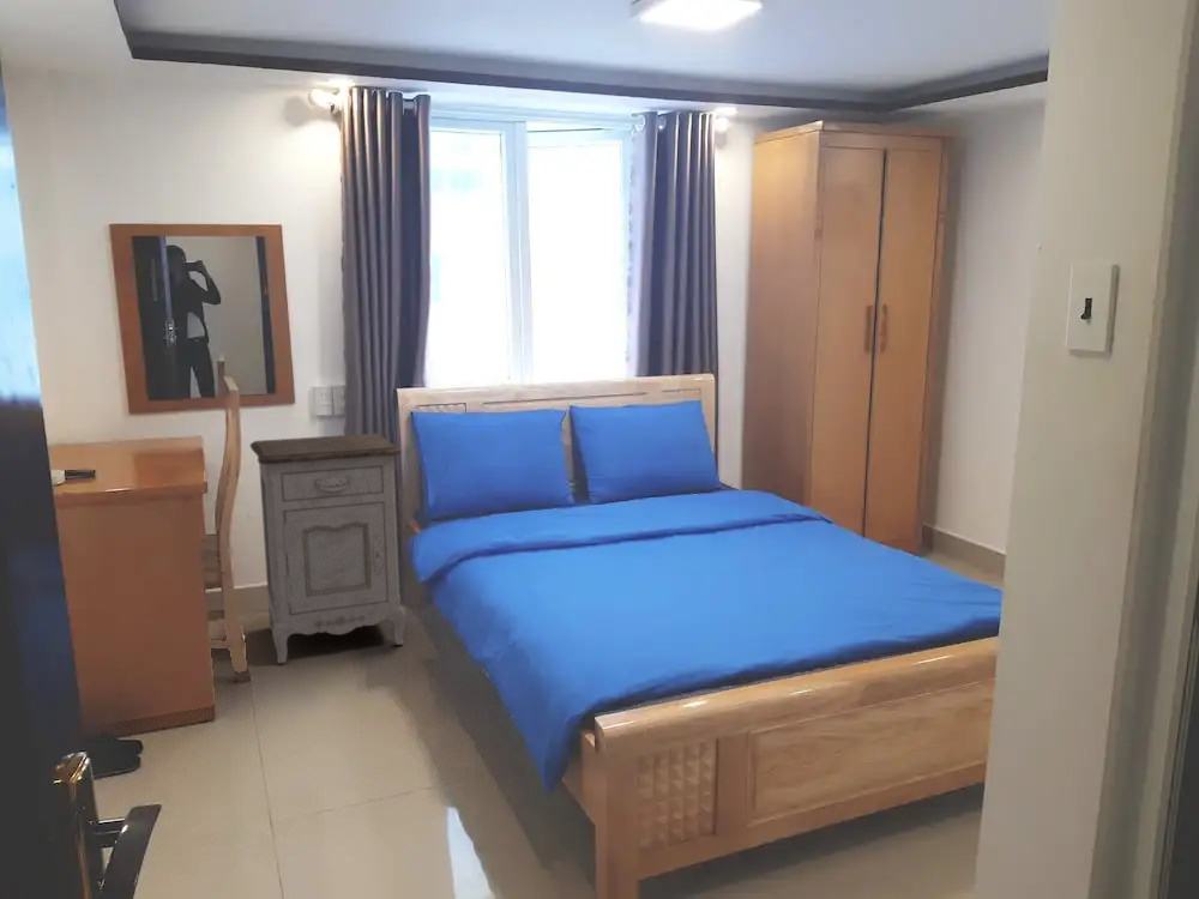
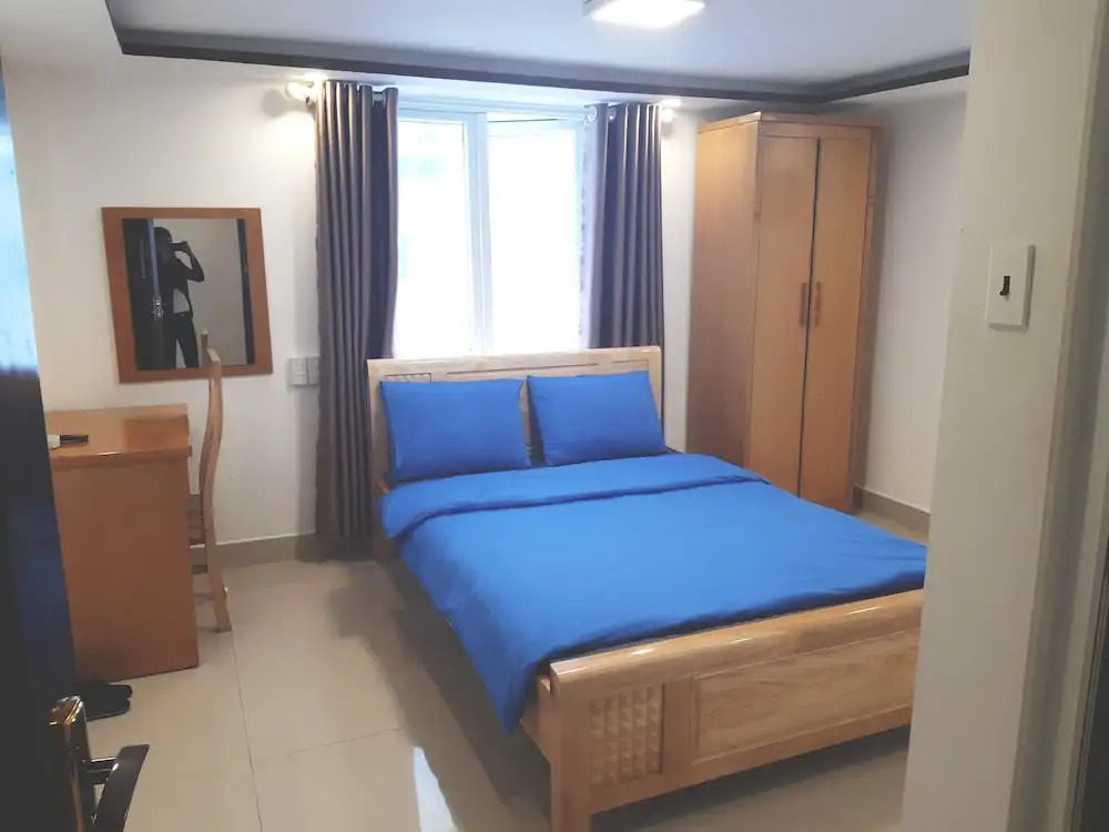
- nightstand (331, 544)
